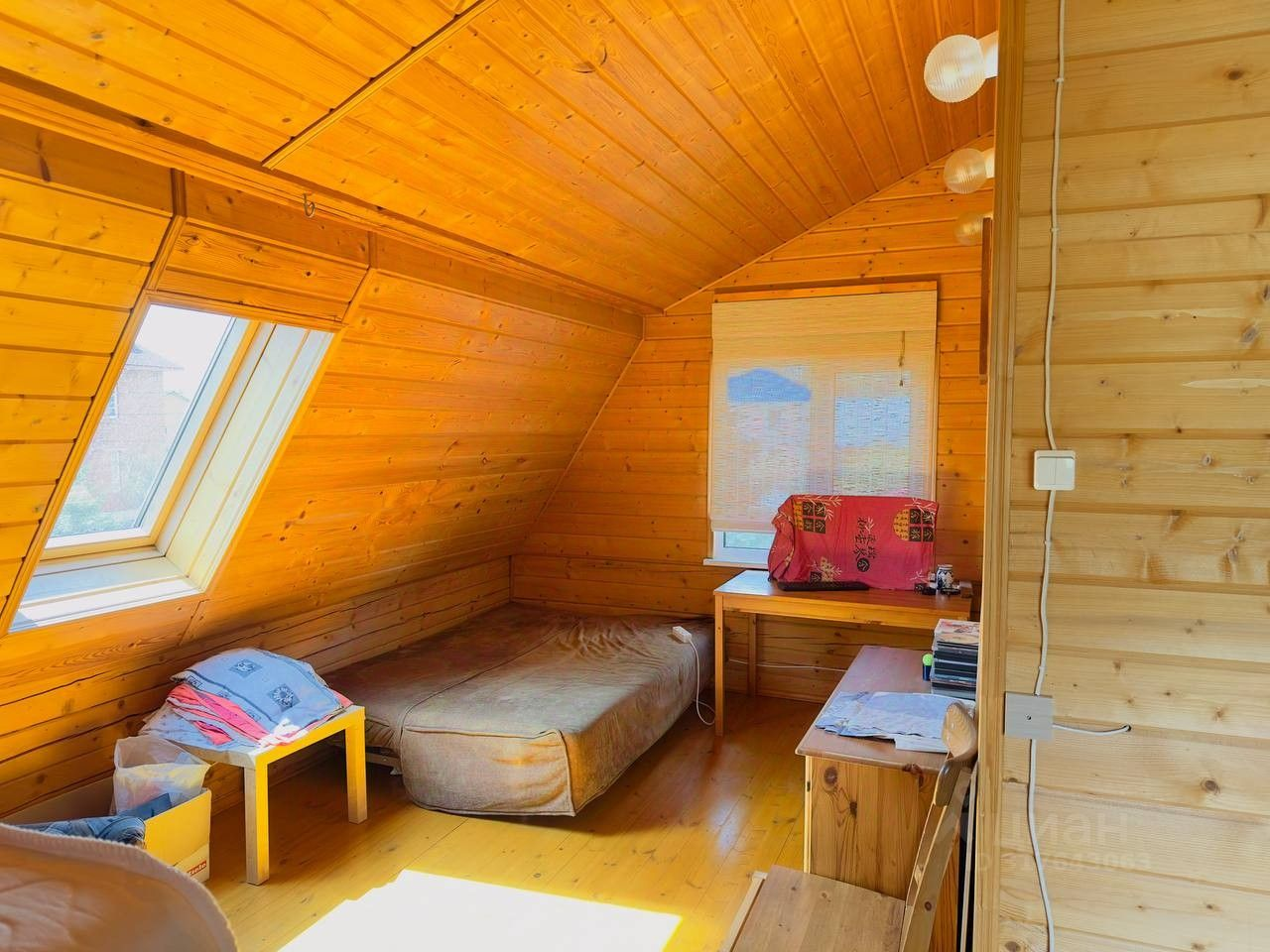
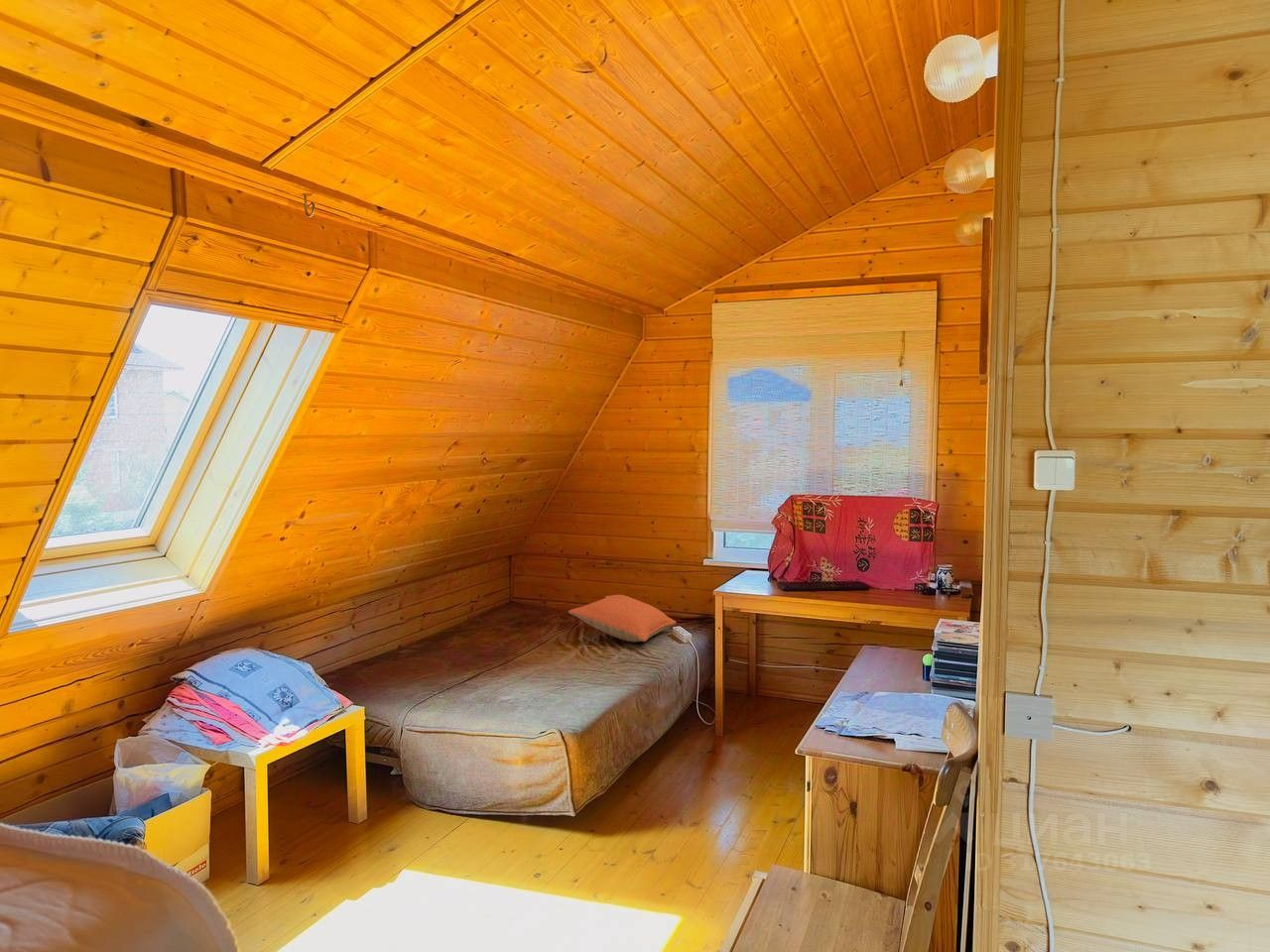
+ pillow (624, 617)
